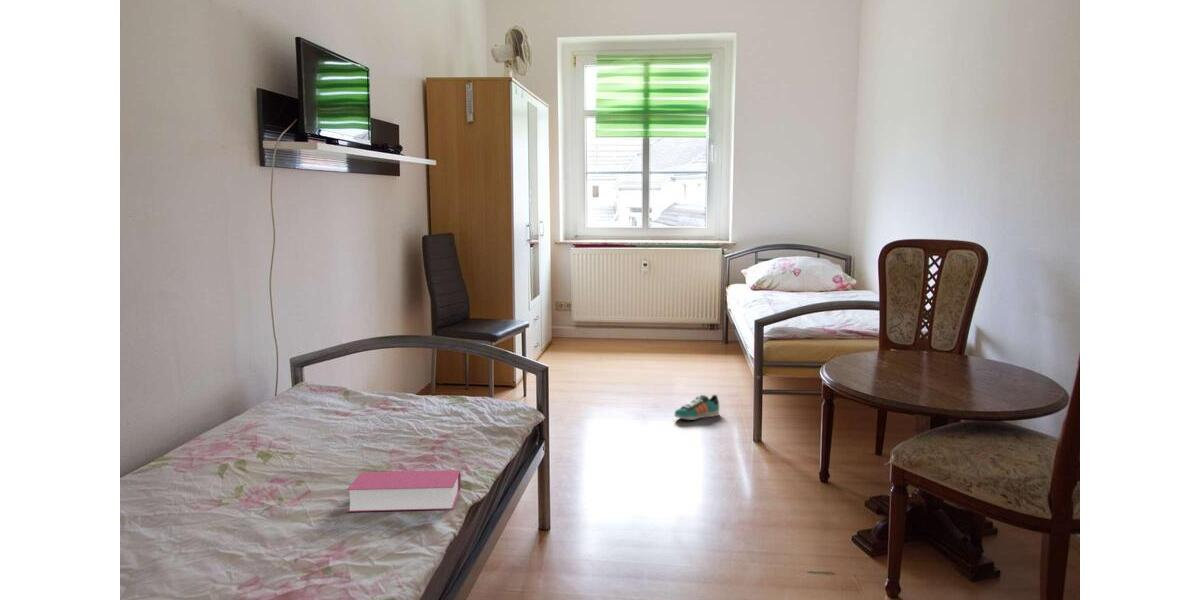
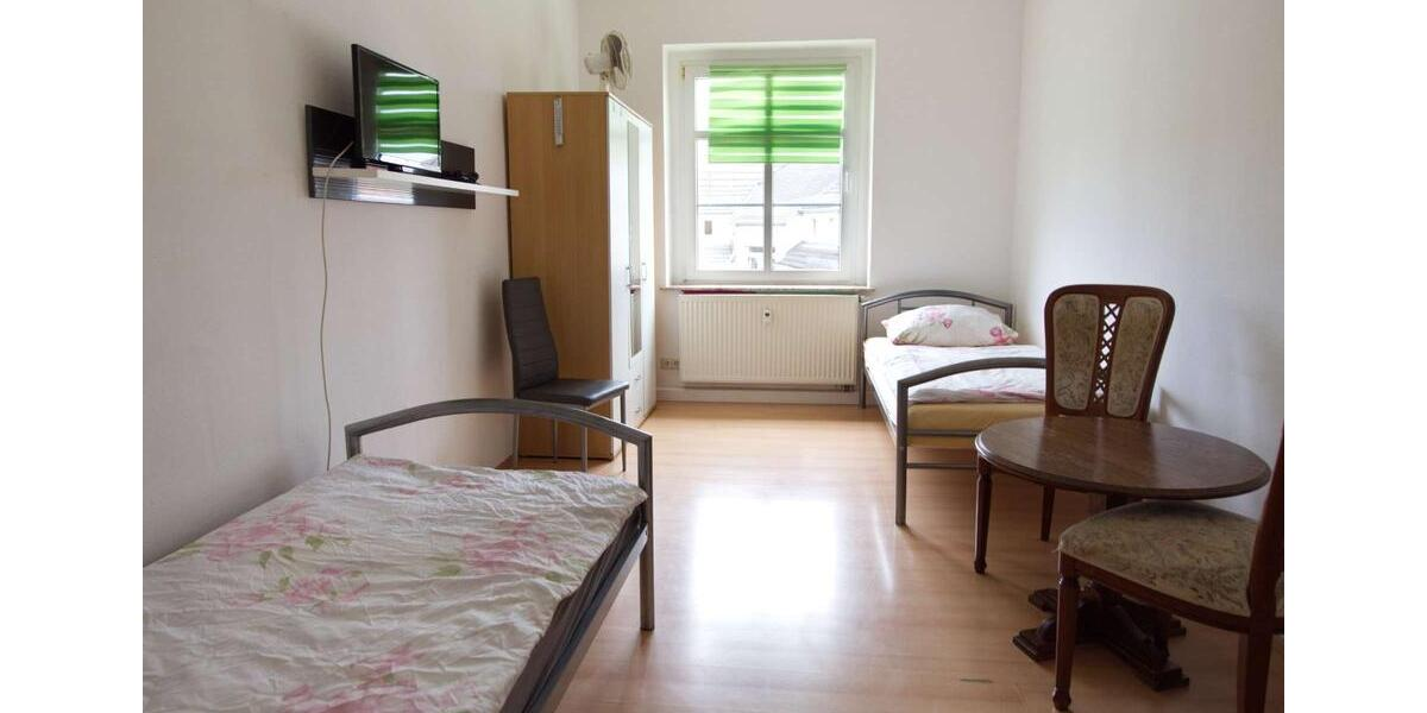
- sneaker (696, 406)
- book (406, 489)
